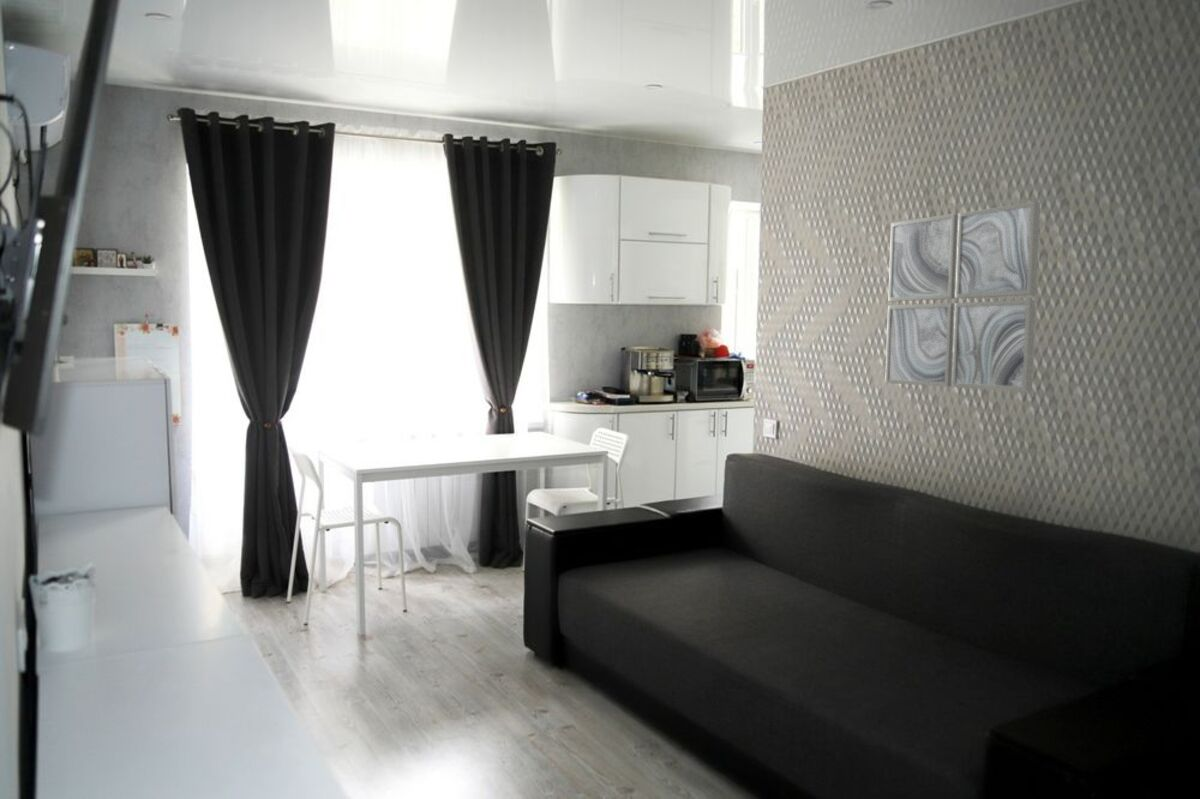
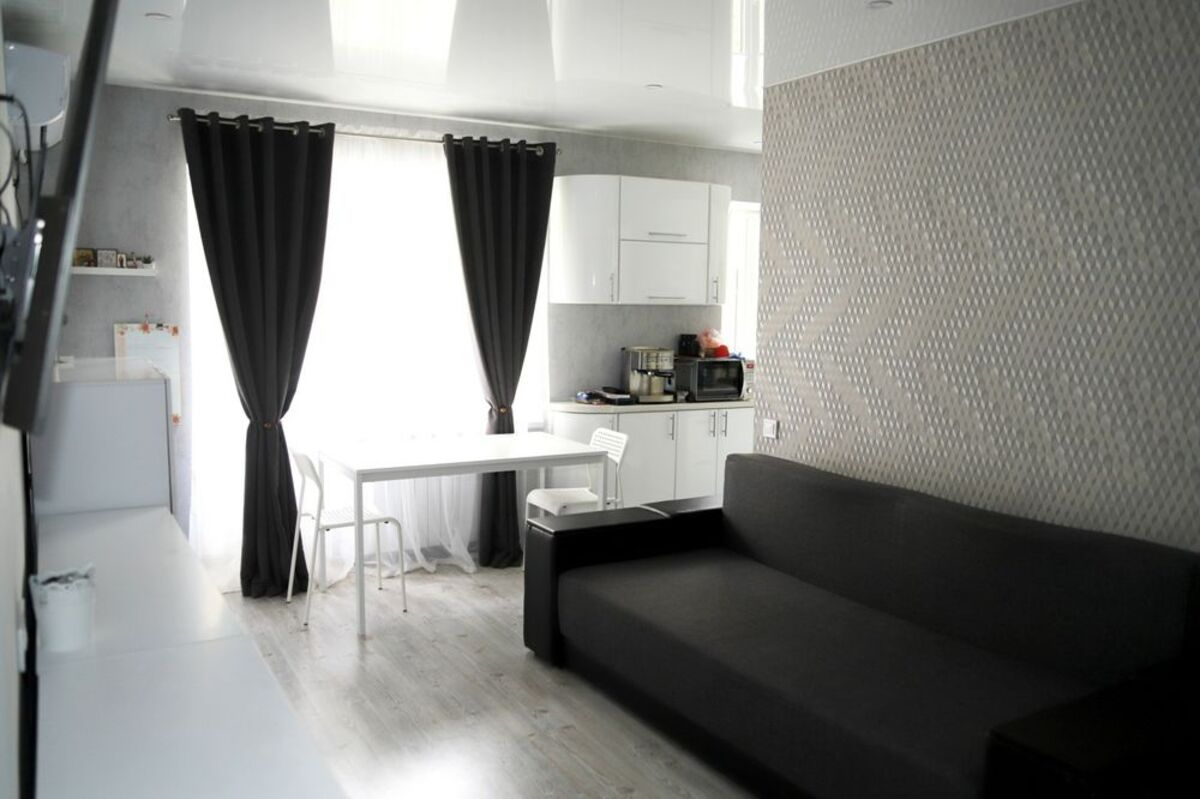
- wall art (955, 298)
